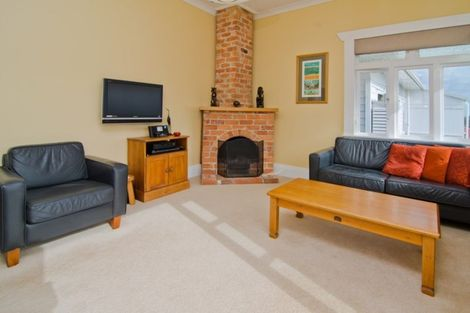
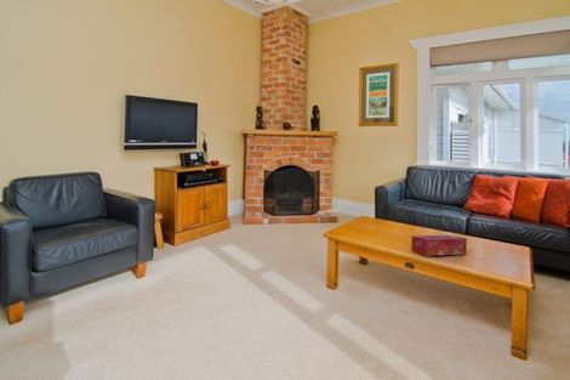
+ tissue box (438, 244)
